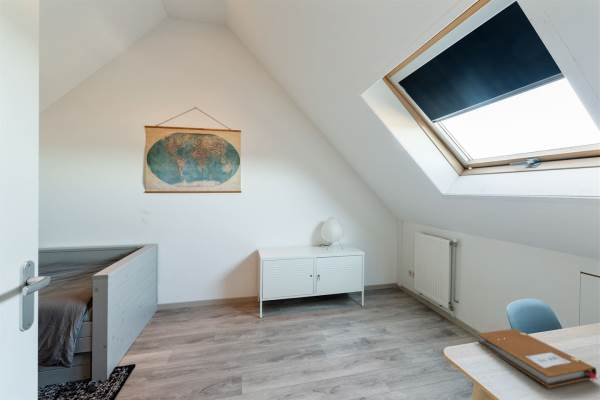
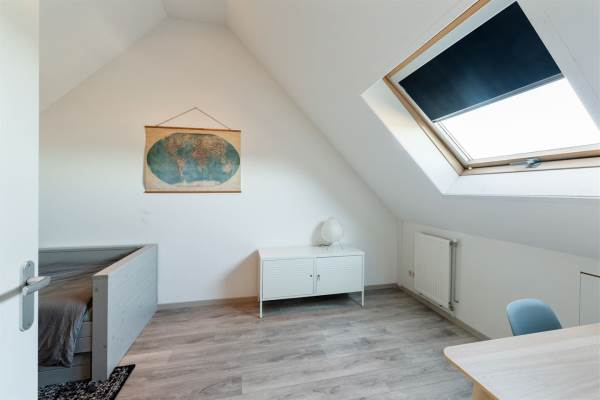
- notebook (532, 354)
